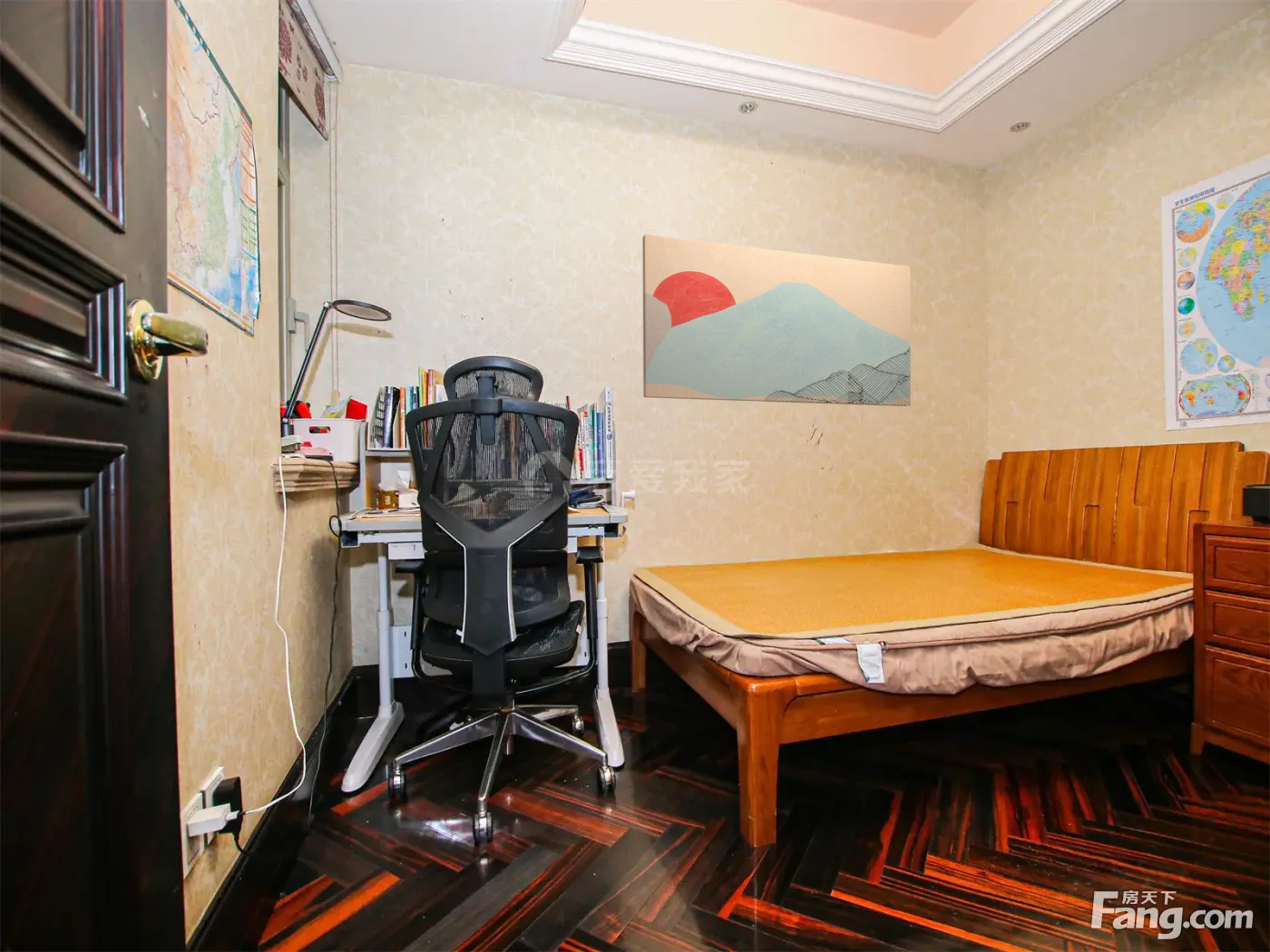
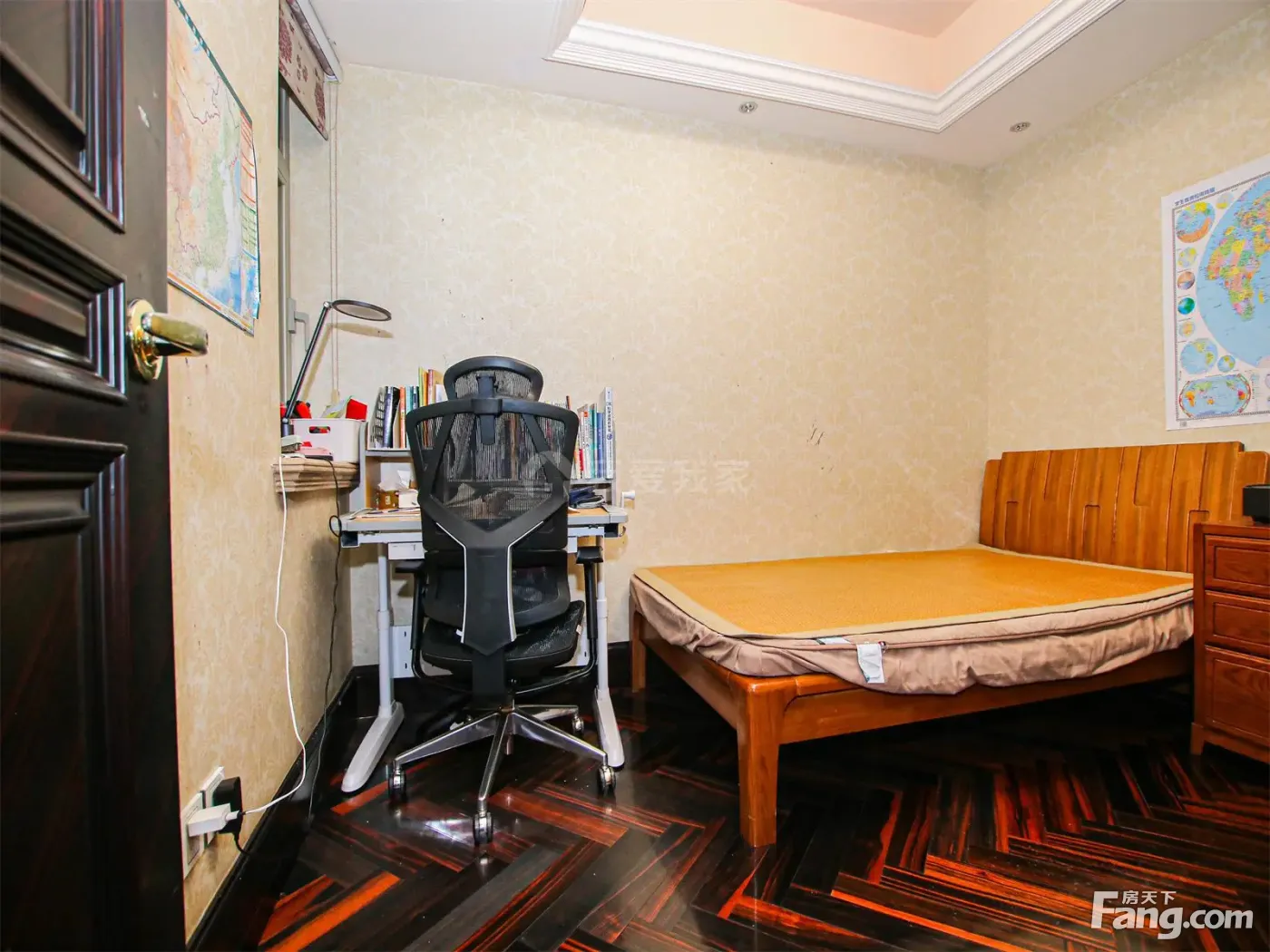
- wall art (786, 327)
